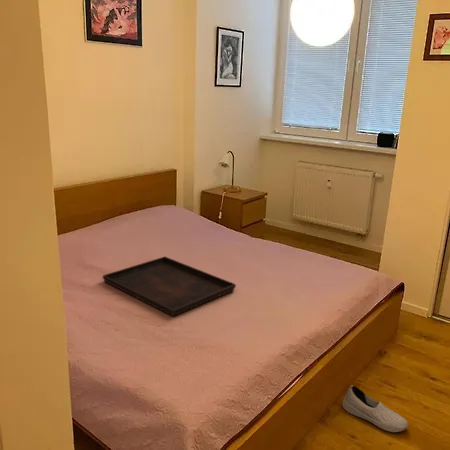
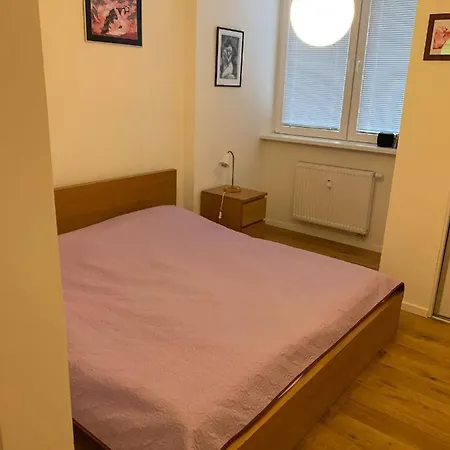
- shoe (375, 407)
- serving tray (168, 283)
